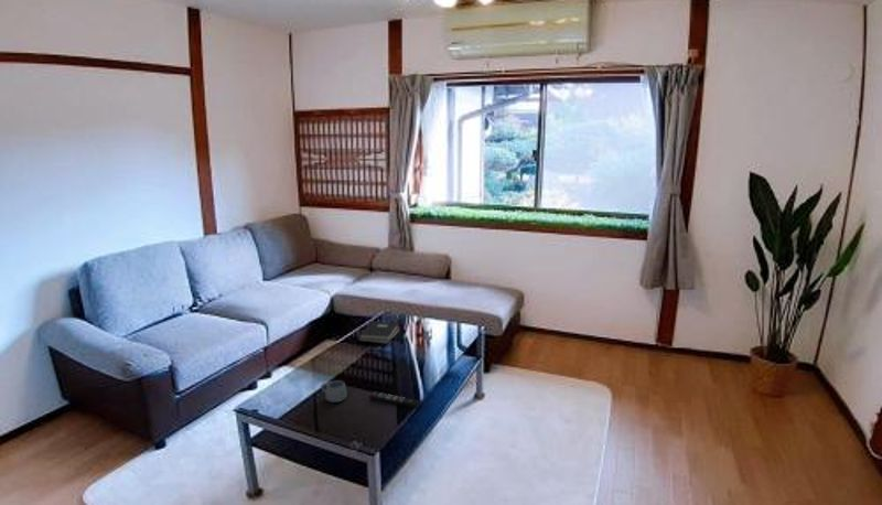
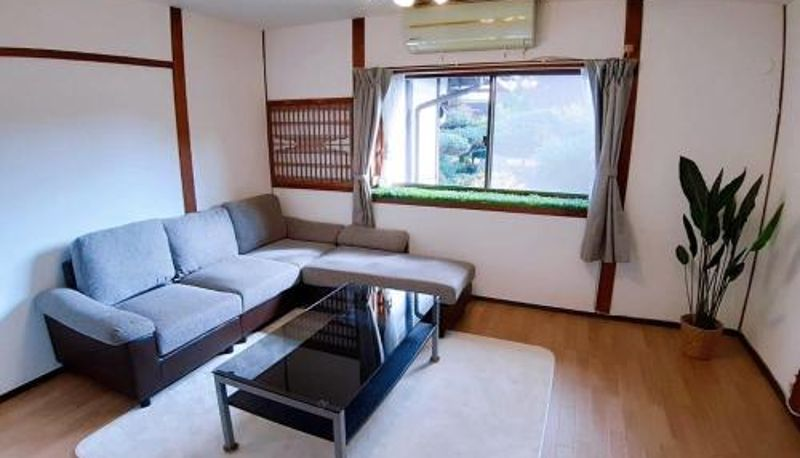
- mug (333, 390)
- hardback book (379, 332)
- remote control (395, 399)
